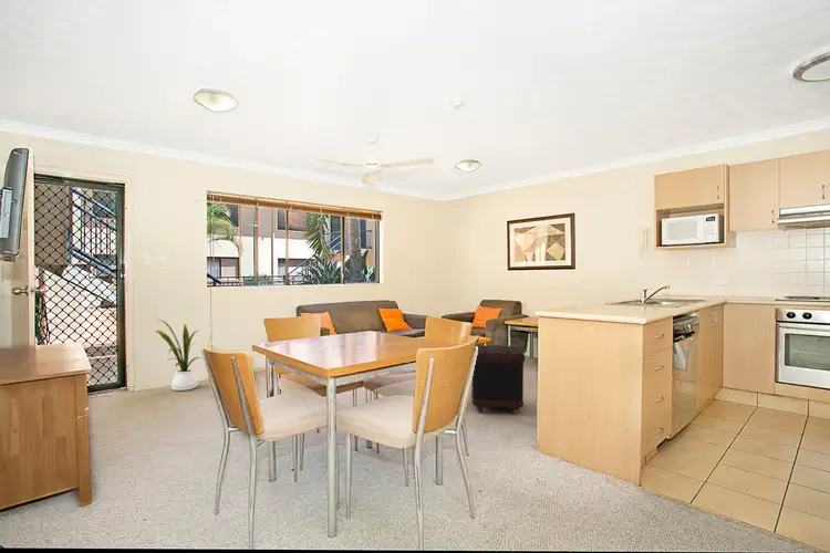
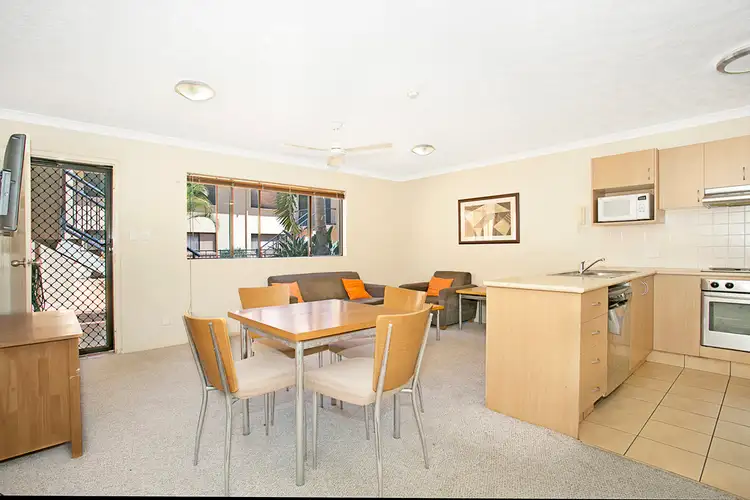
- house plant (180, 353)
- ottoman (496, 377)
